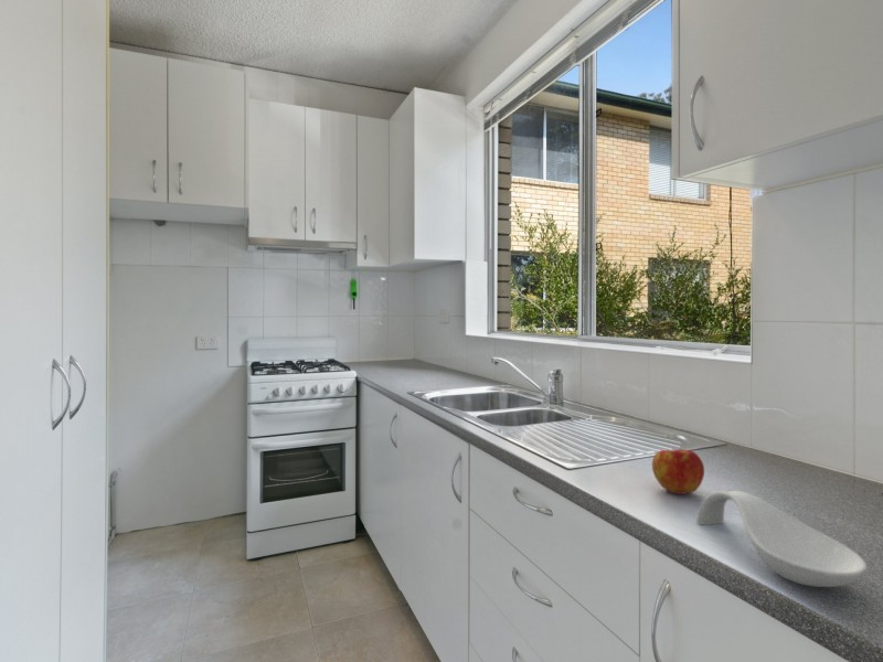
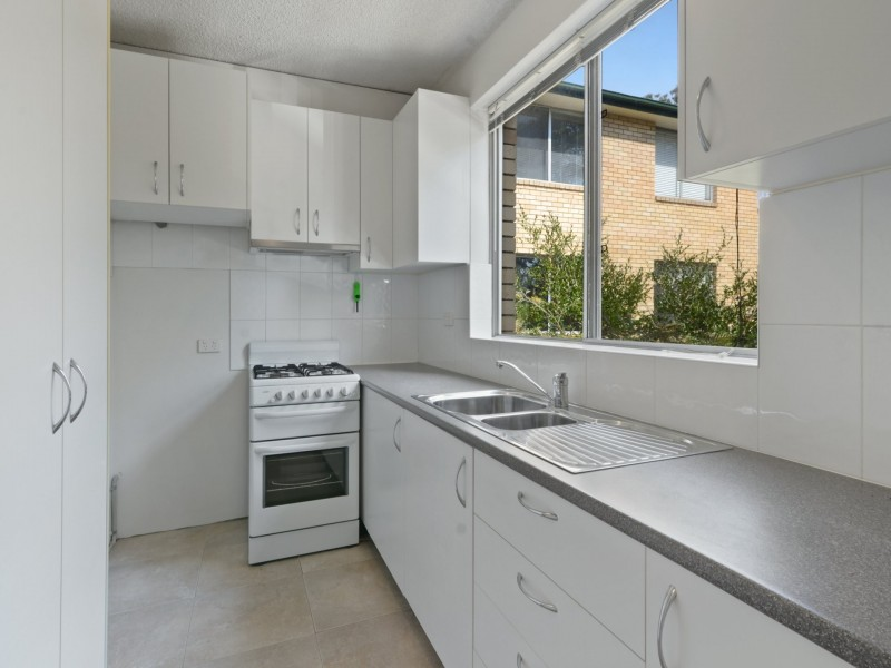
- apple (677, 469)
- spoon rest (766, 531)
